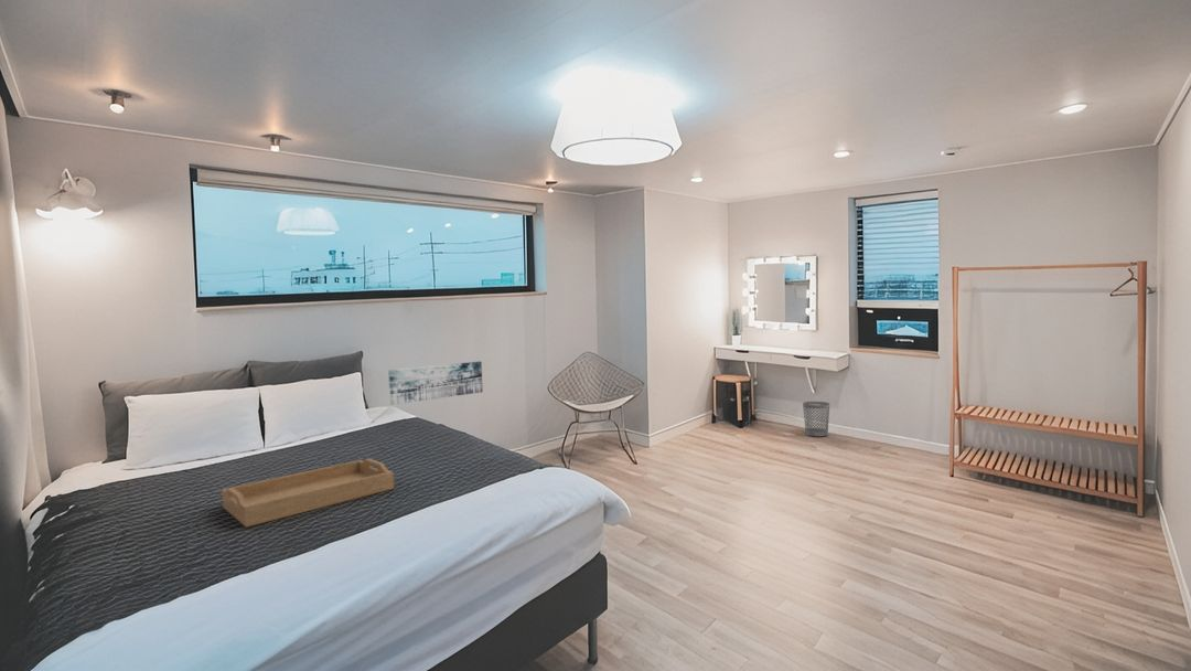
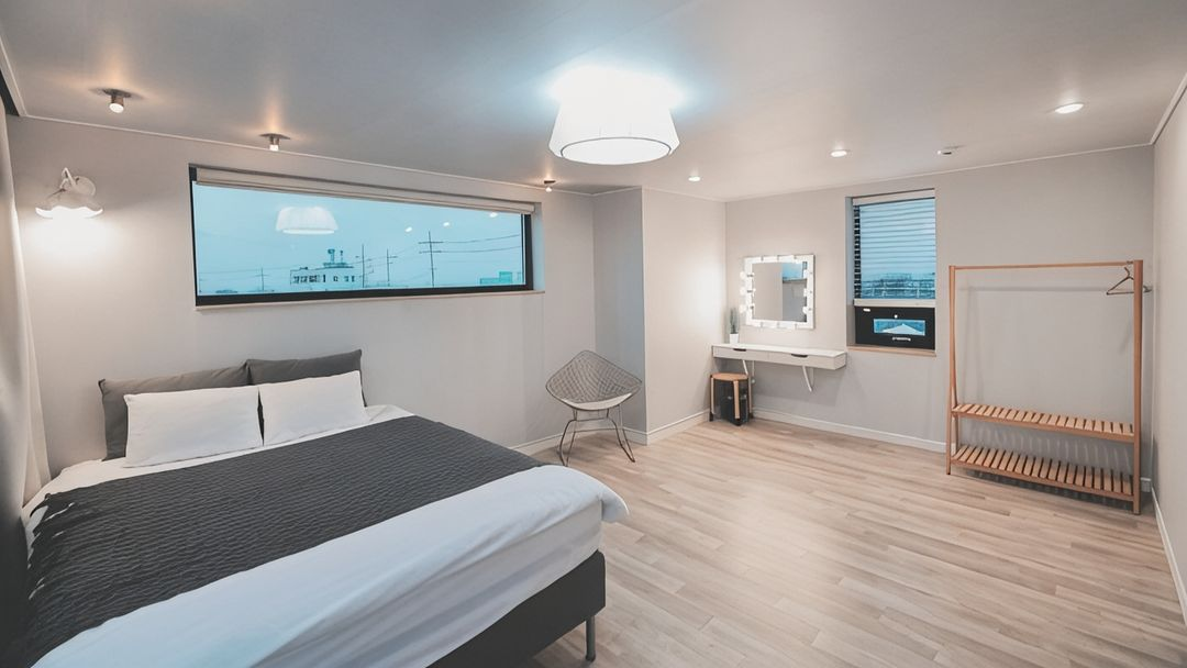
- wastebasket (815, 418)
- wall art (438, 381)
- serving tray (311, 486)
